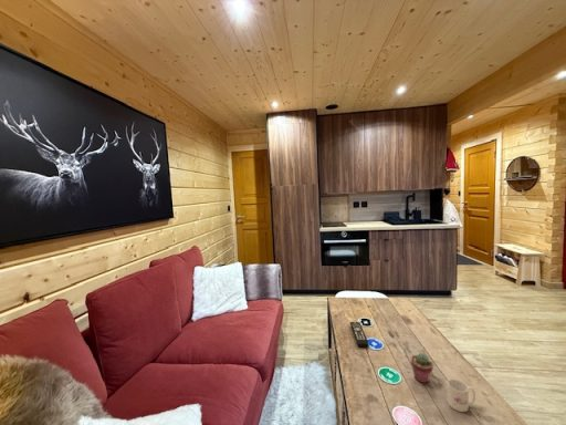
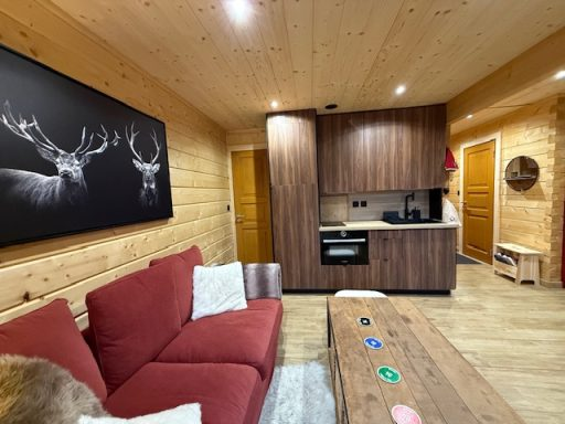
- remote control (358, 333)
- potted succulent (421, 365)
- mug (461, 394)
